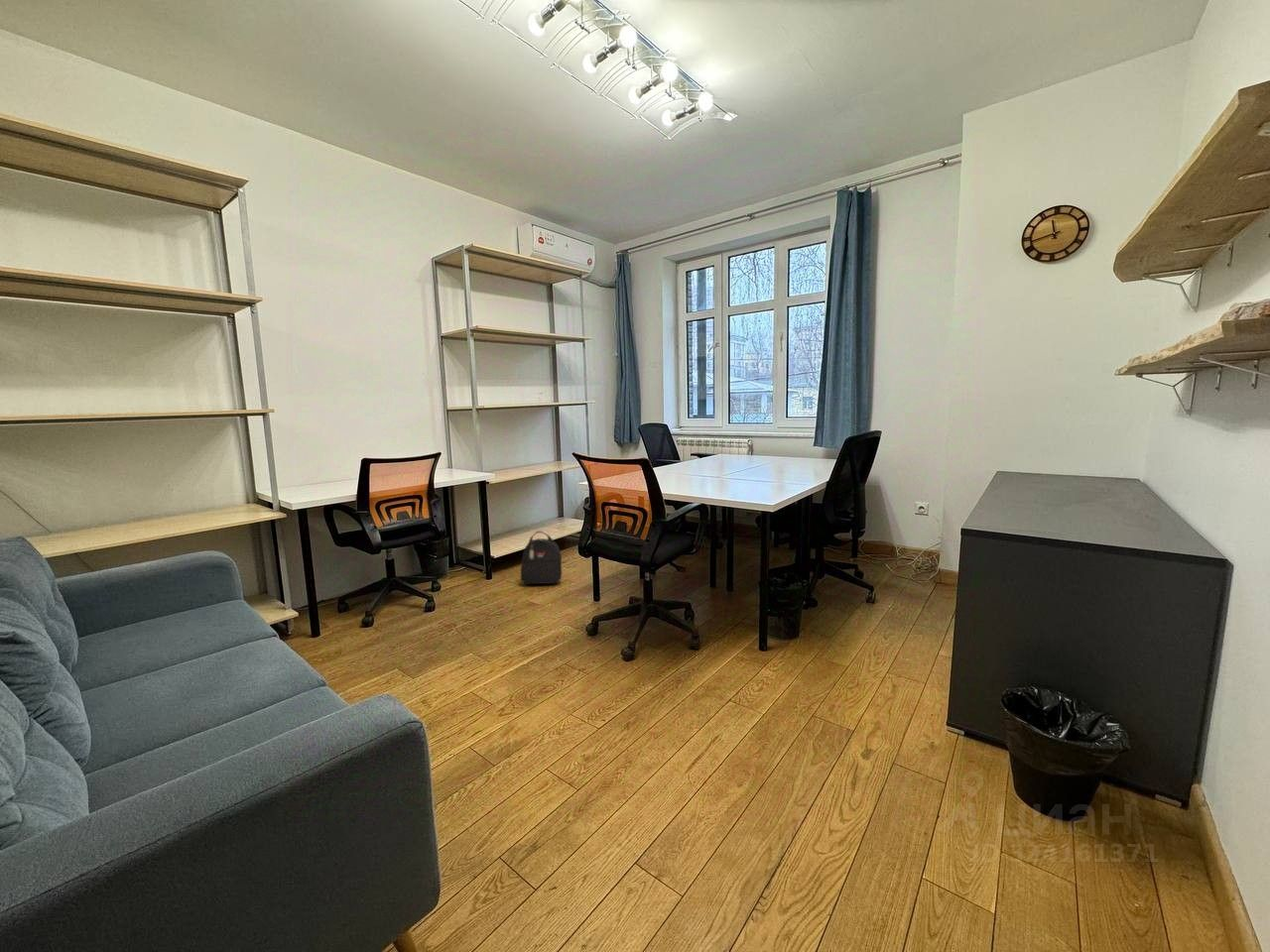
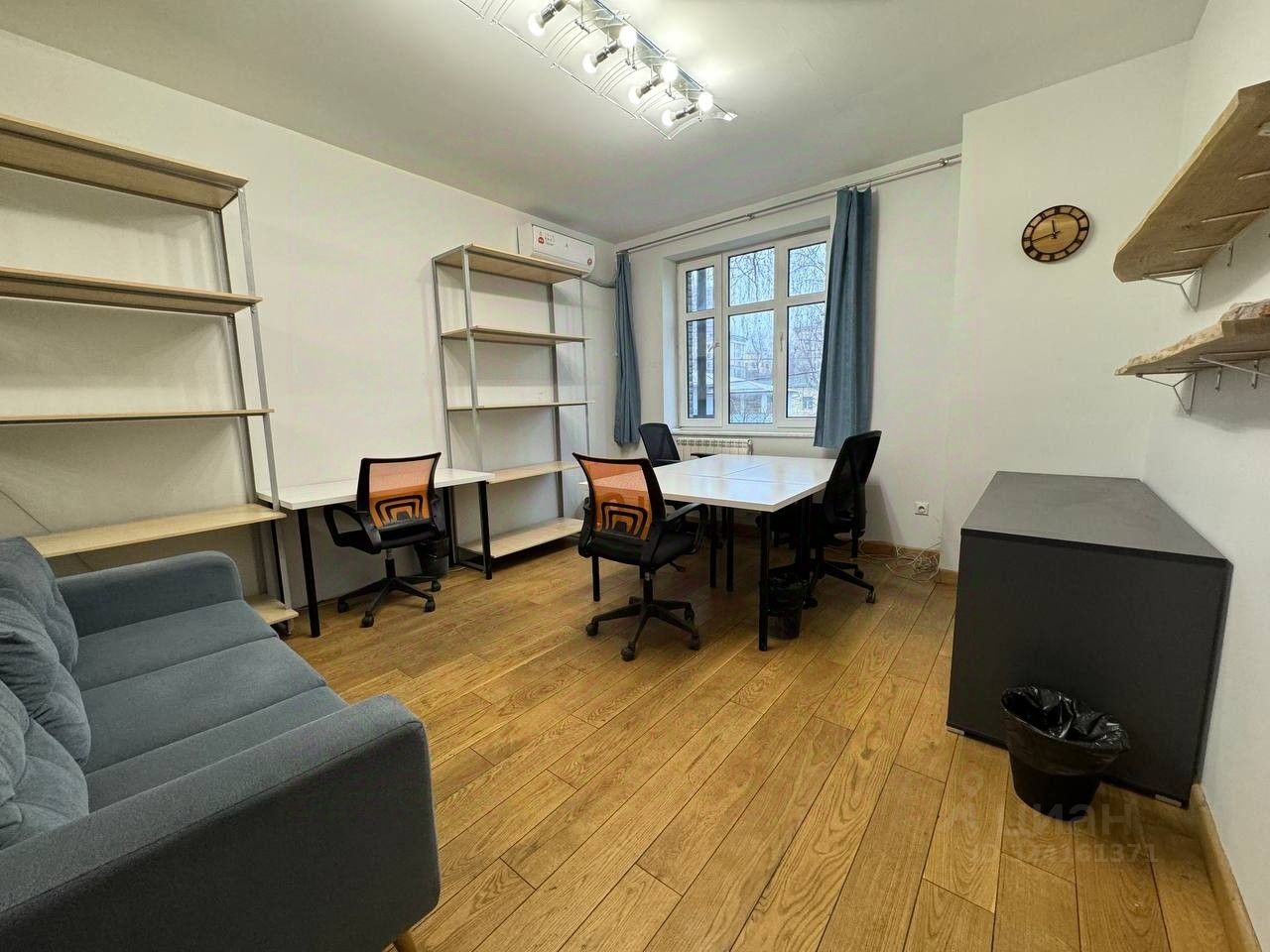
- backpack (541, 557)
